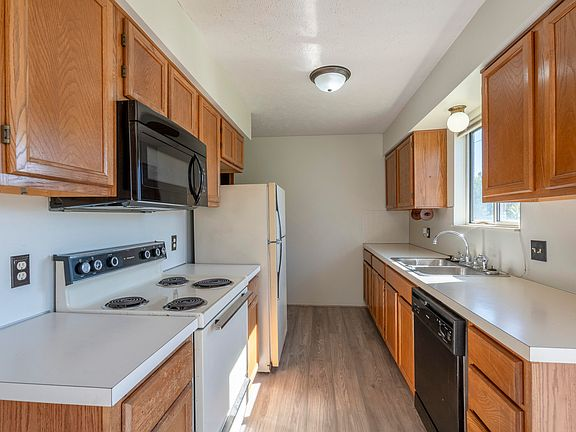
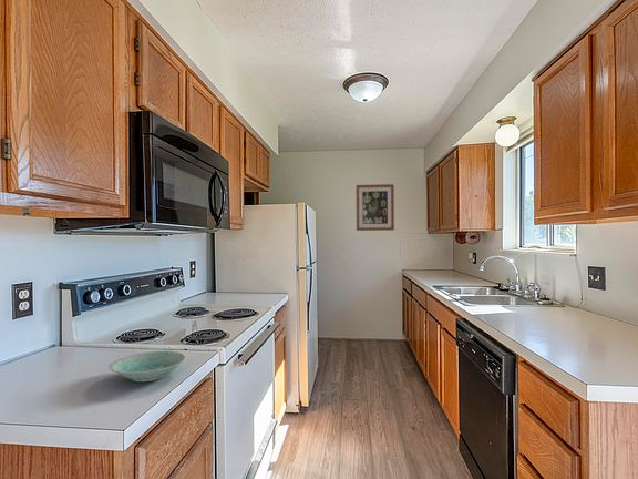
+ bowl (148, 368)
+ wall art (374, 207)
